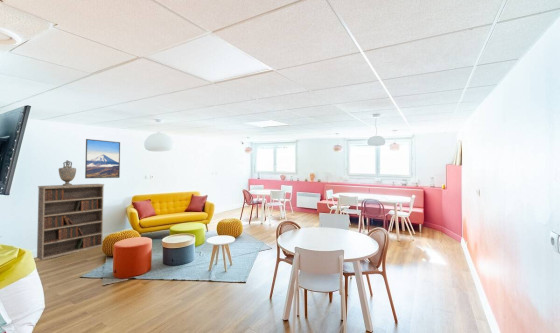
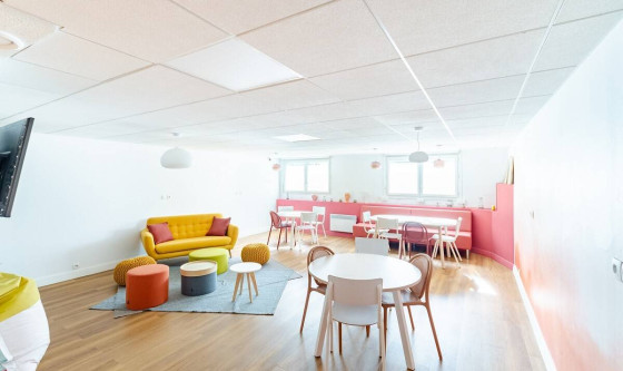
- bookshelf (72, 218)
- decorative urn (67, 172)
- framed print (103, 159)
